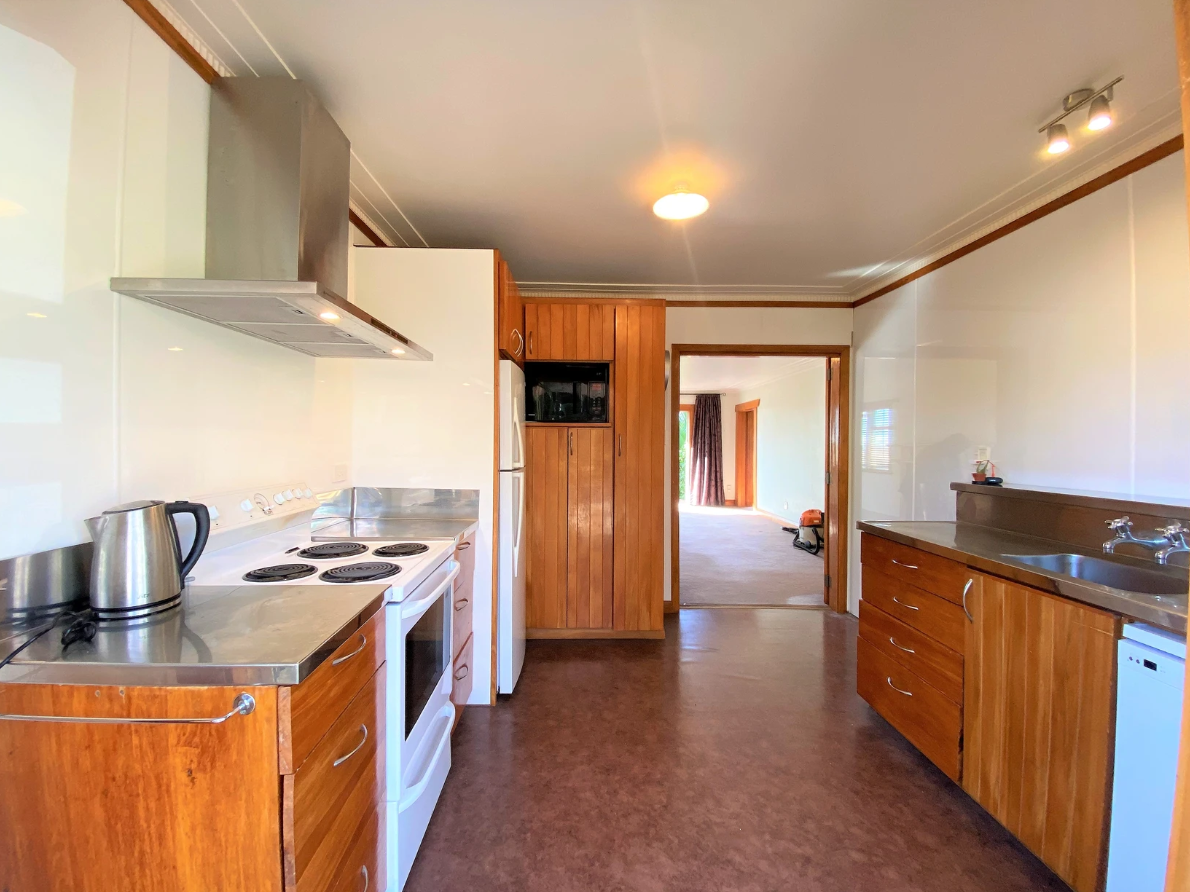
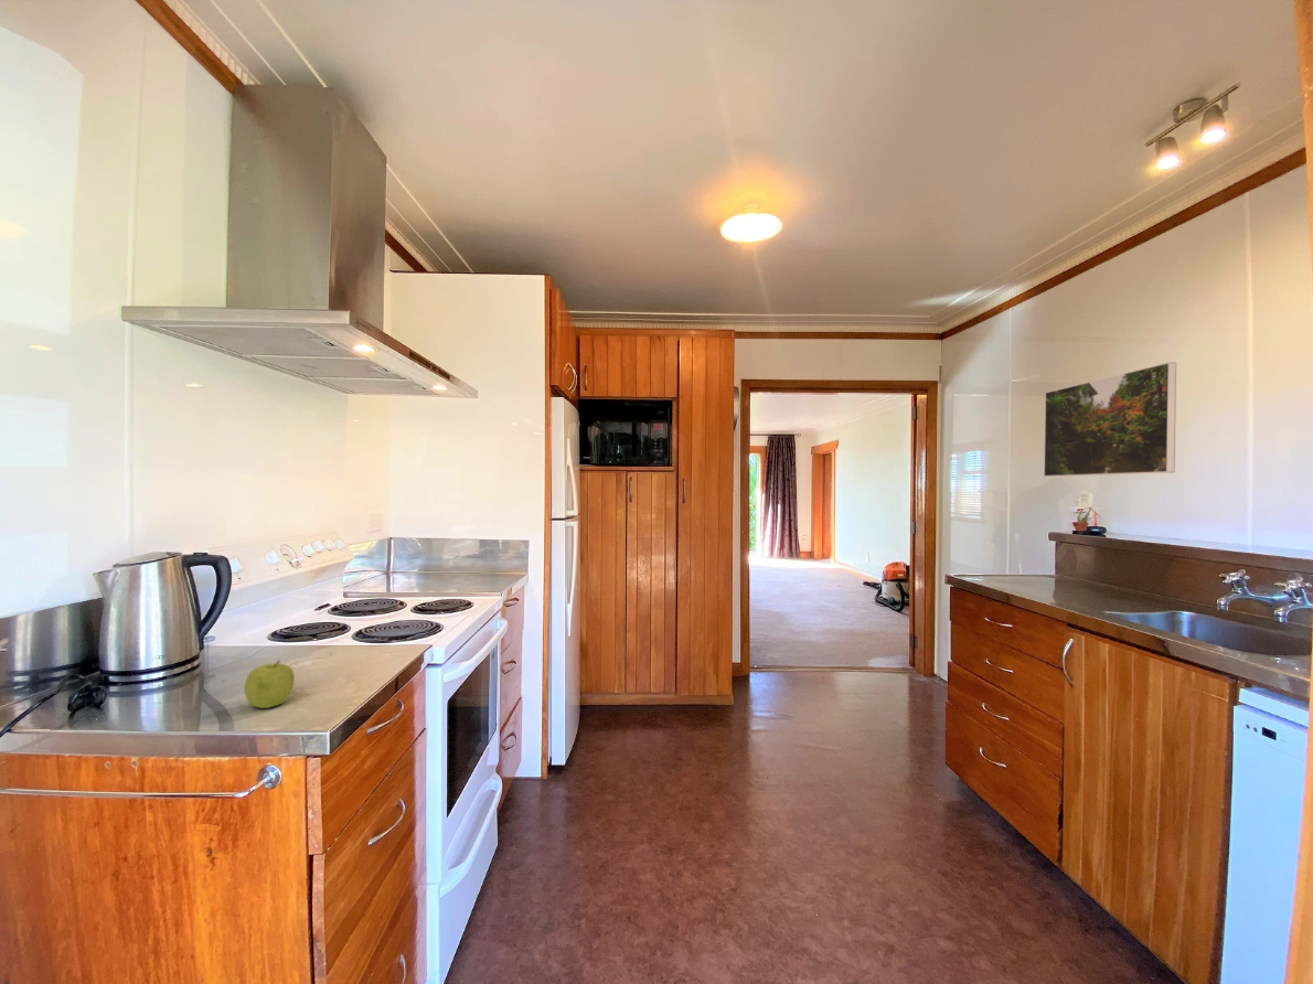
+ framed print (1101, 427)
+ fruit (269, 683)
